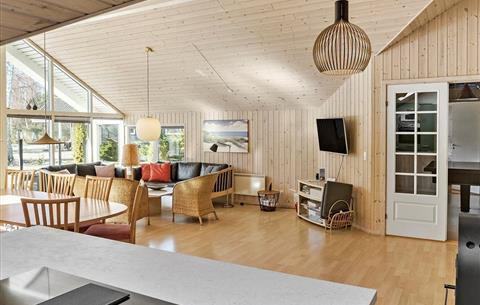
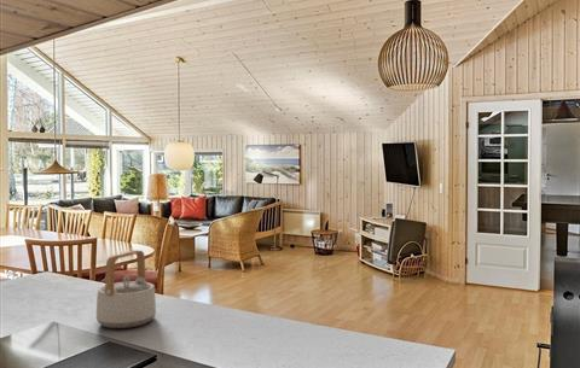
+ teapot (129, 285)
